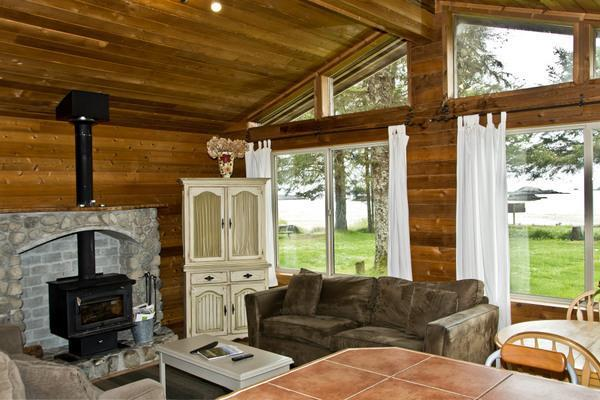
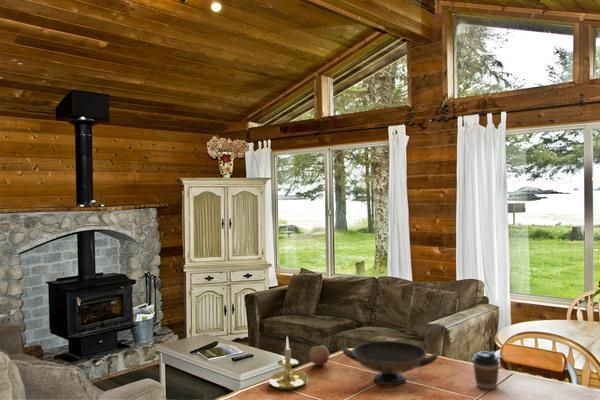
+ candle holder (286, 360)
+ coffee cup (486, 368)
+ decorative bowl (389, 365)
+ fruit (319, 355)
